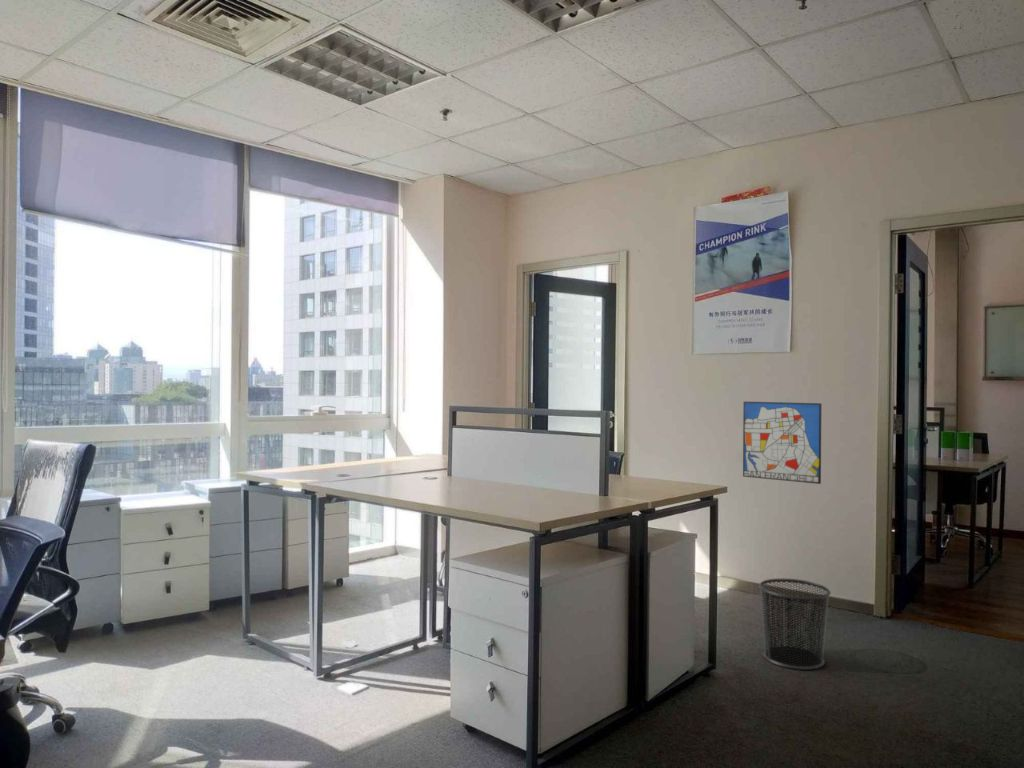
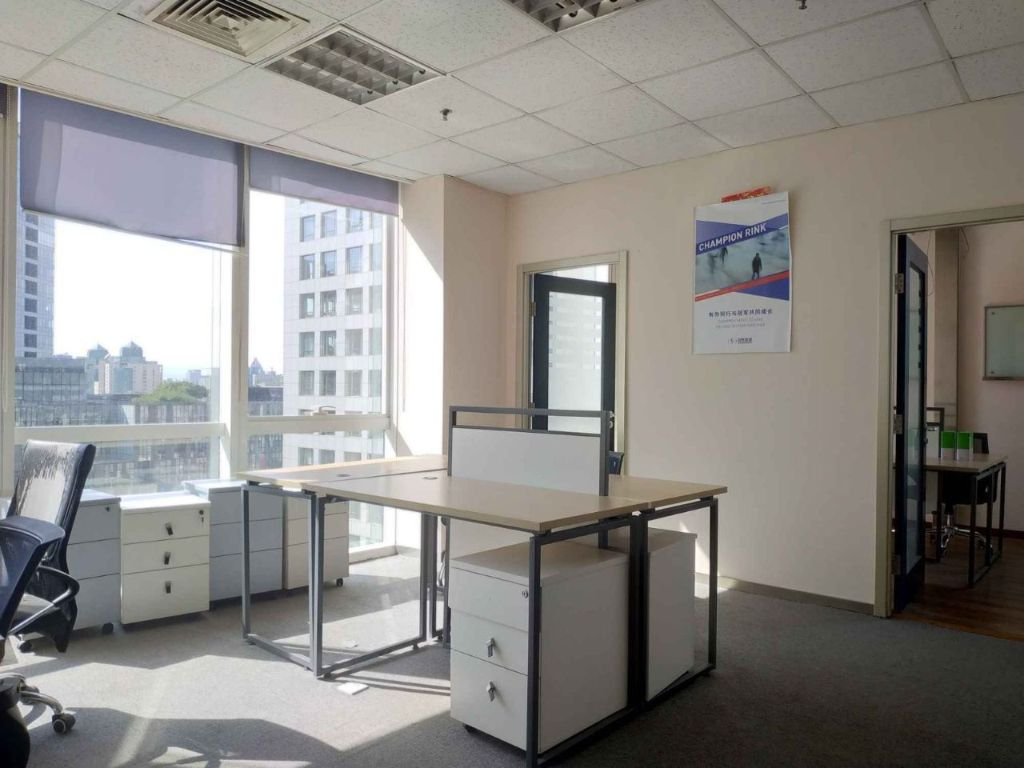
- wall art (780, 441)
- waste bin (793, 622)
